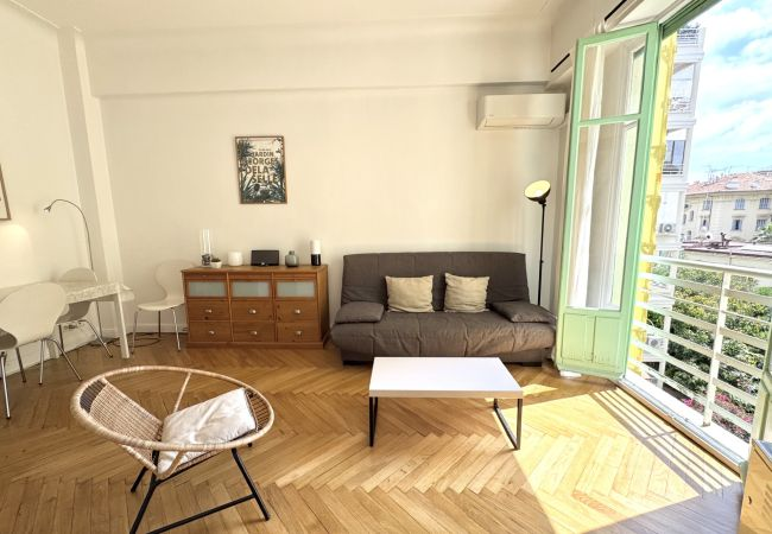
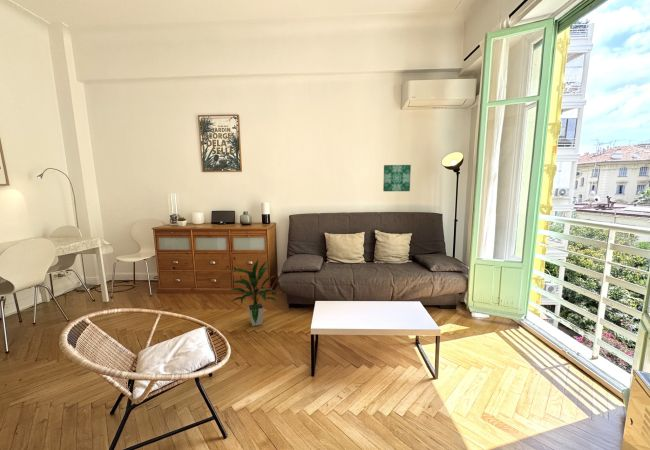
+ indoor plant (253, 293)
+ wall art (396, 178)
